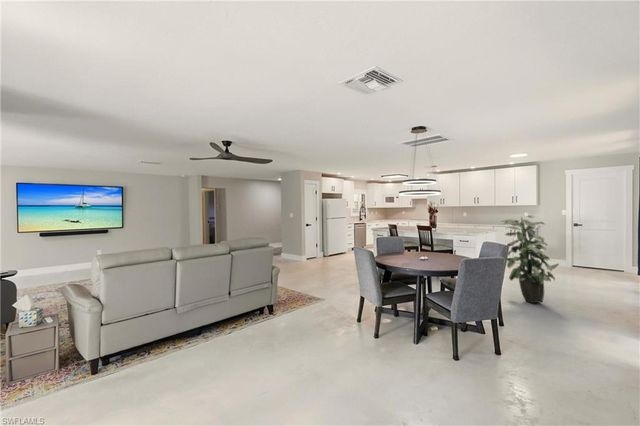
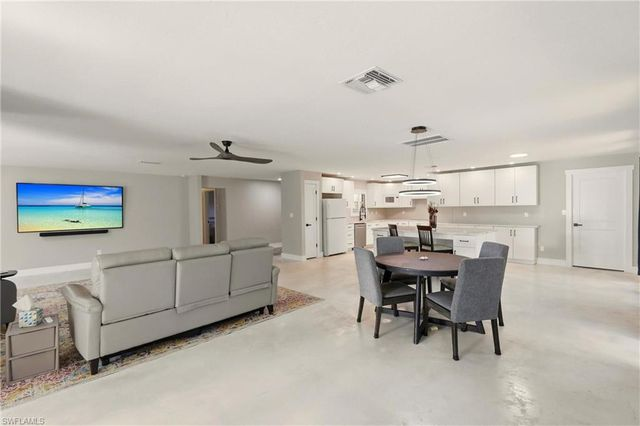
- indoor plant (527, 258)
